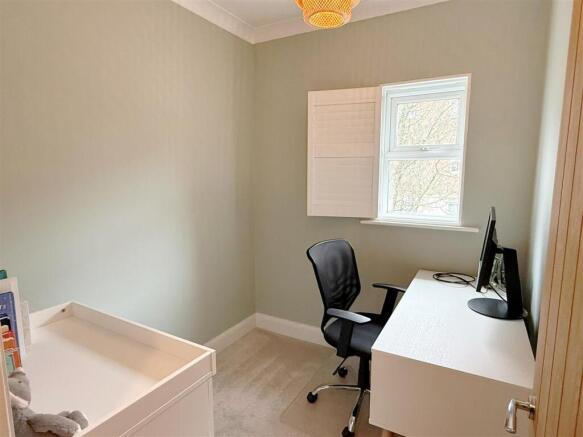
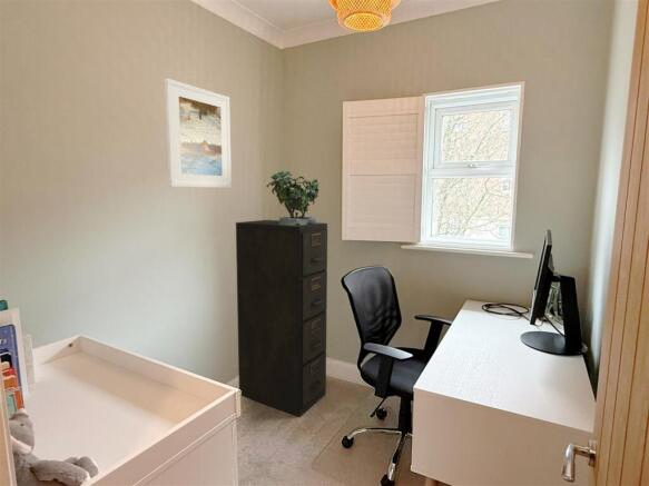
+ filing cabinet (284, 311)
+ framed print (200, 138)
+ potted plant (294, 196)
